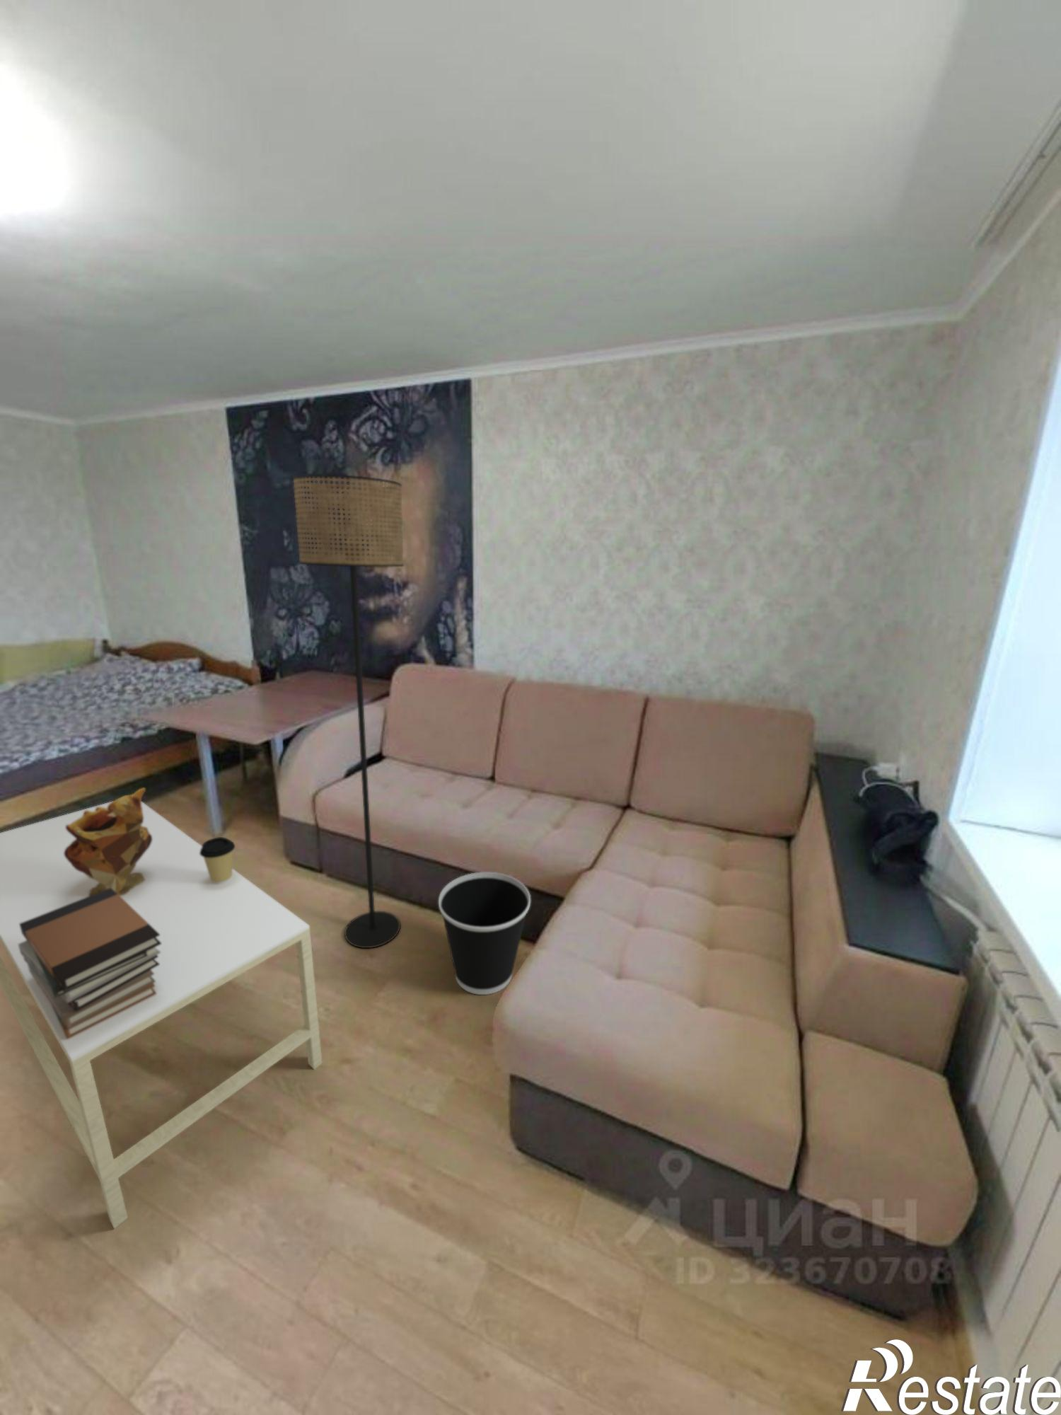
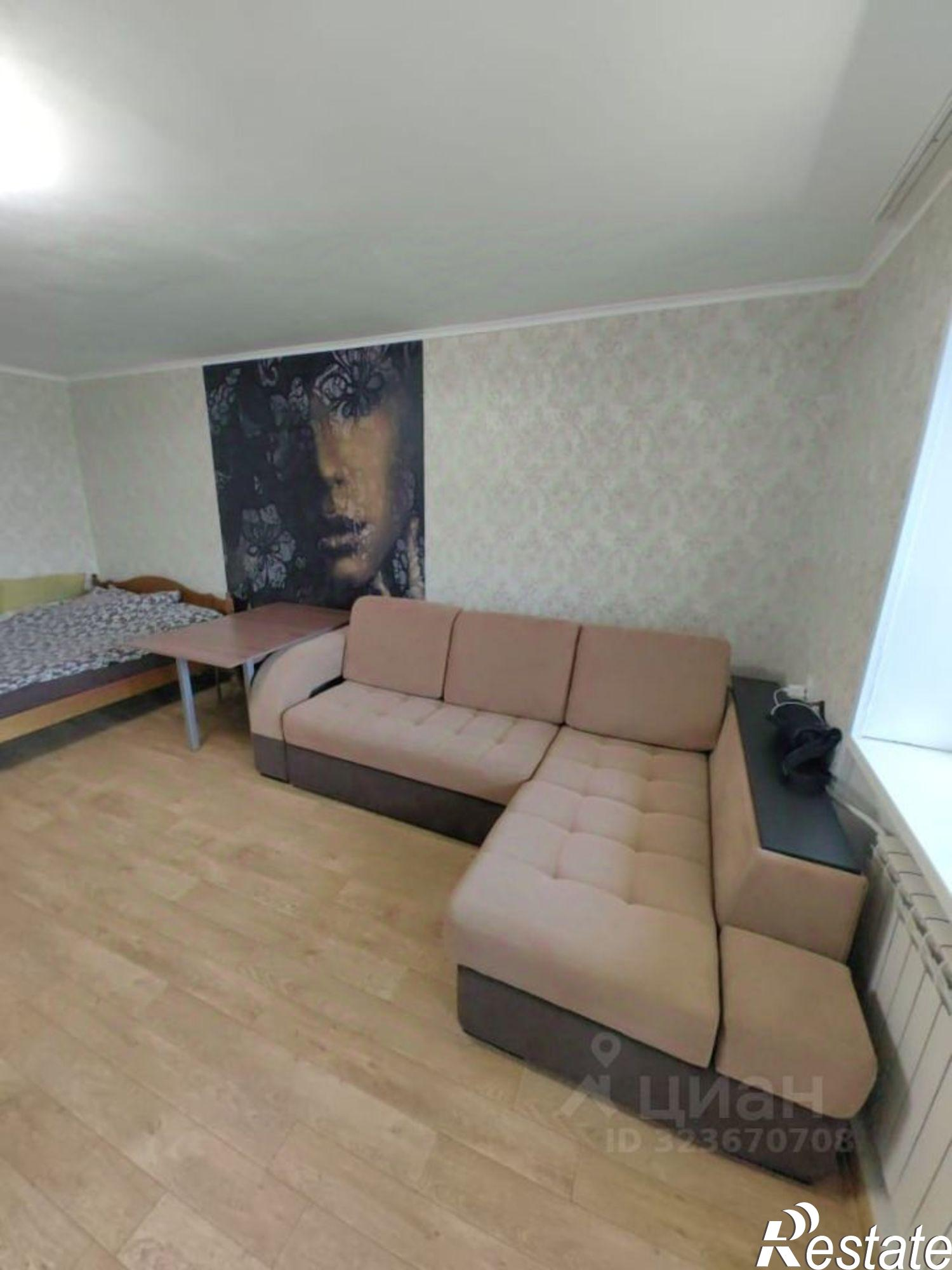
- vase (110, 837)
- coffee table (154, 959)
- wastebasket (484, 936)
- book stack (91, 955)
- coffee cup (218, 860)
- floor lamp (361, 732)
